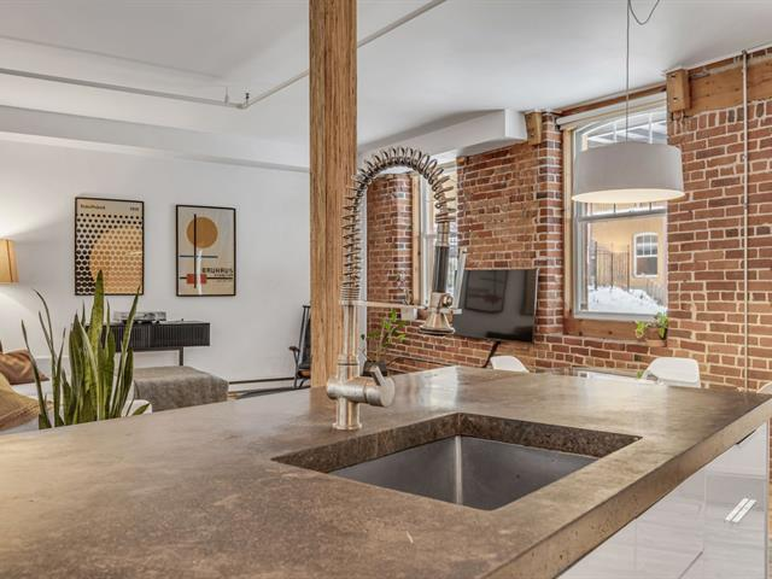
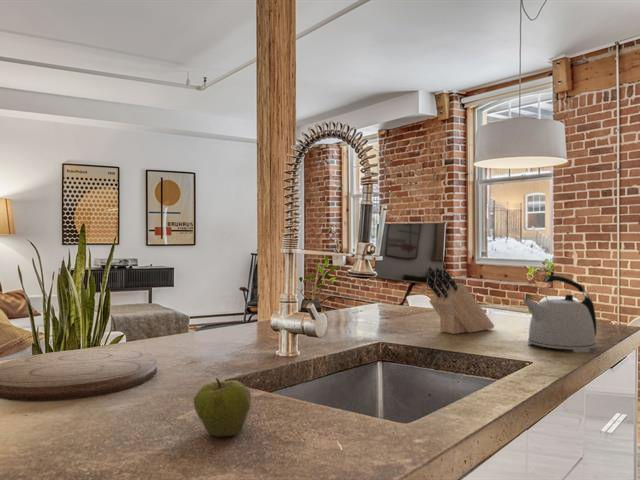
+ cutting board (74, 371)
+ knife block (458, 298)
+ kettle (559, 310)
+ apple (223, 404)
